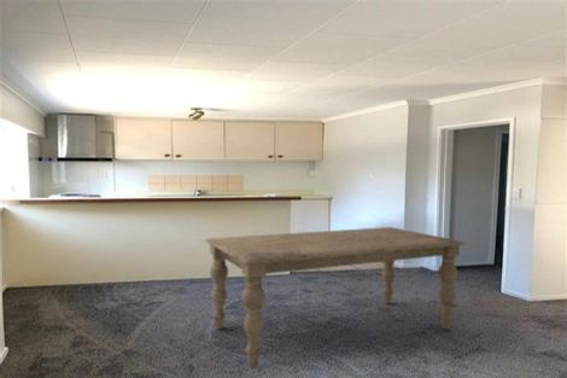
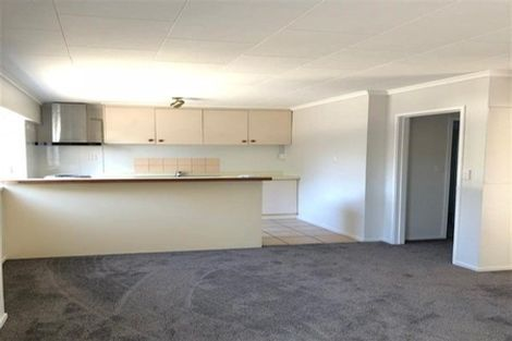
- dining table (334, 266)
